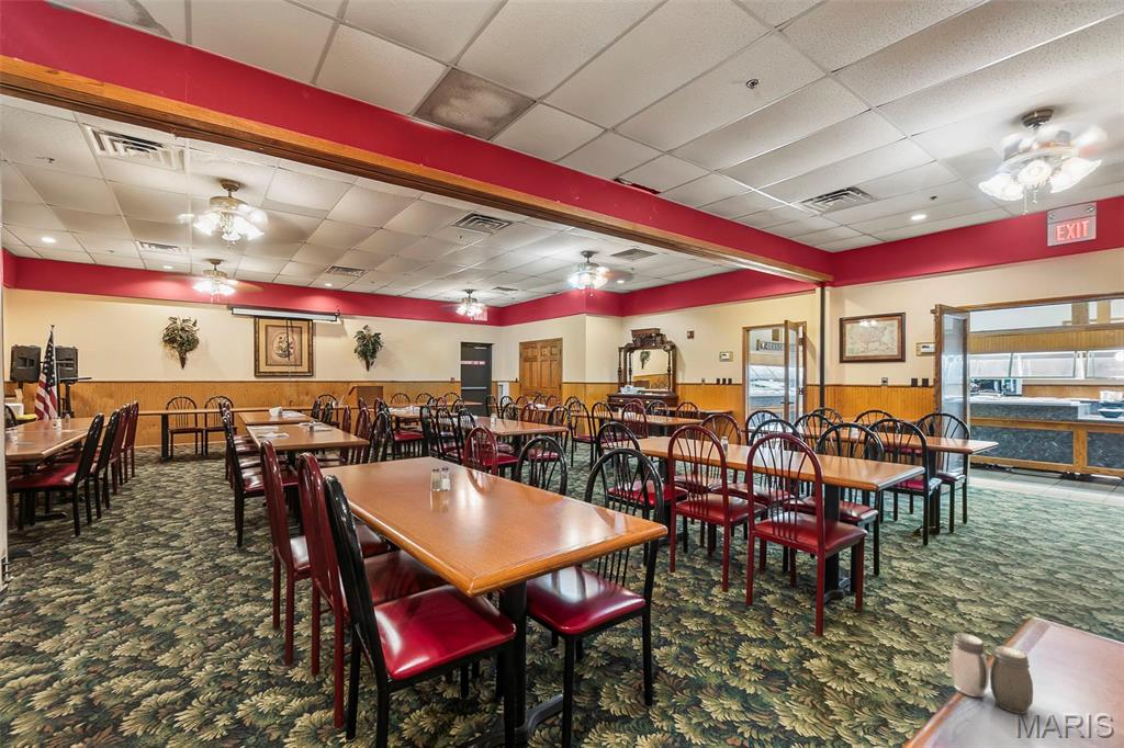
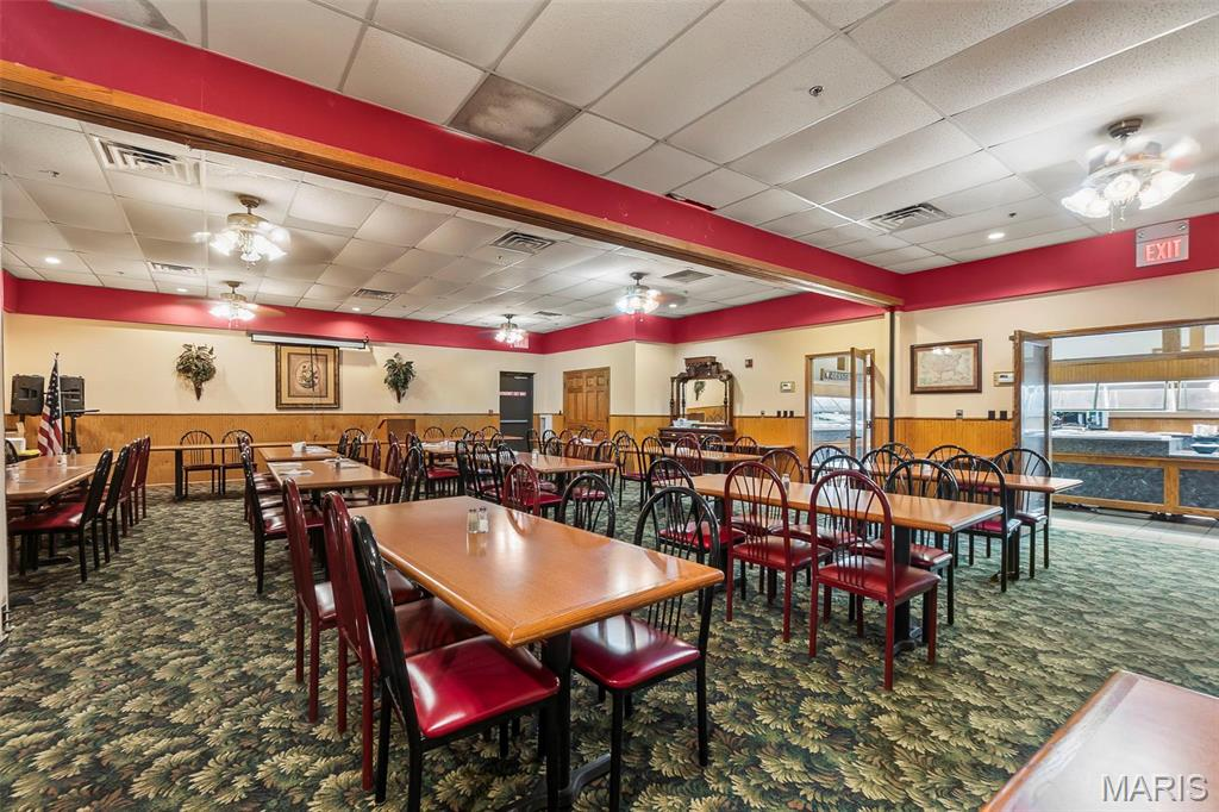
- salt and pepper shaker (990, 670)
